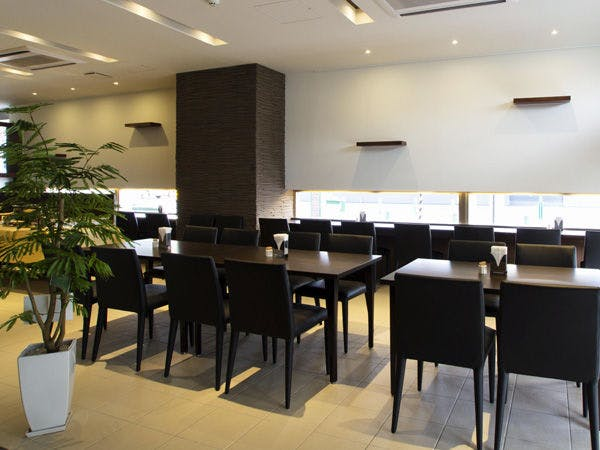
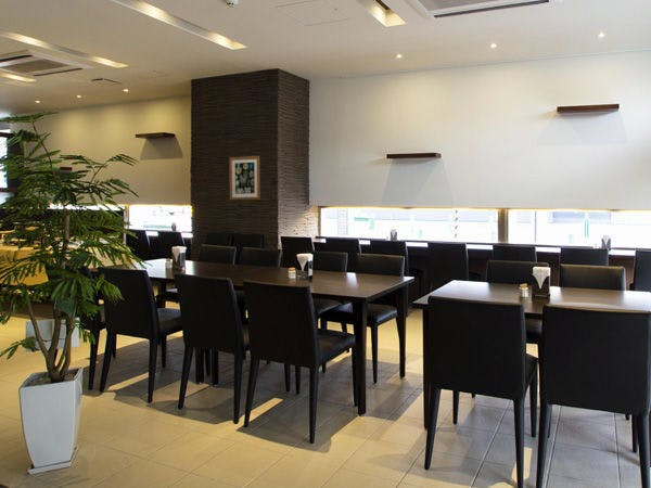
+ wall art (244, 178)
